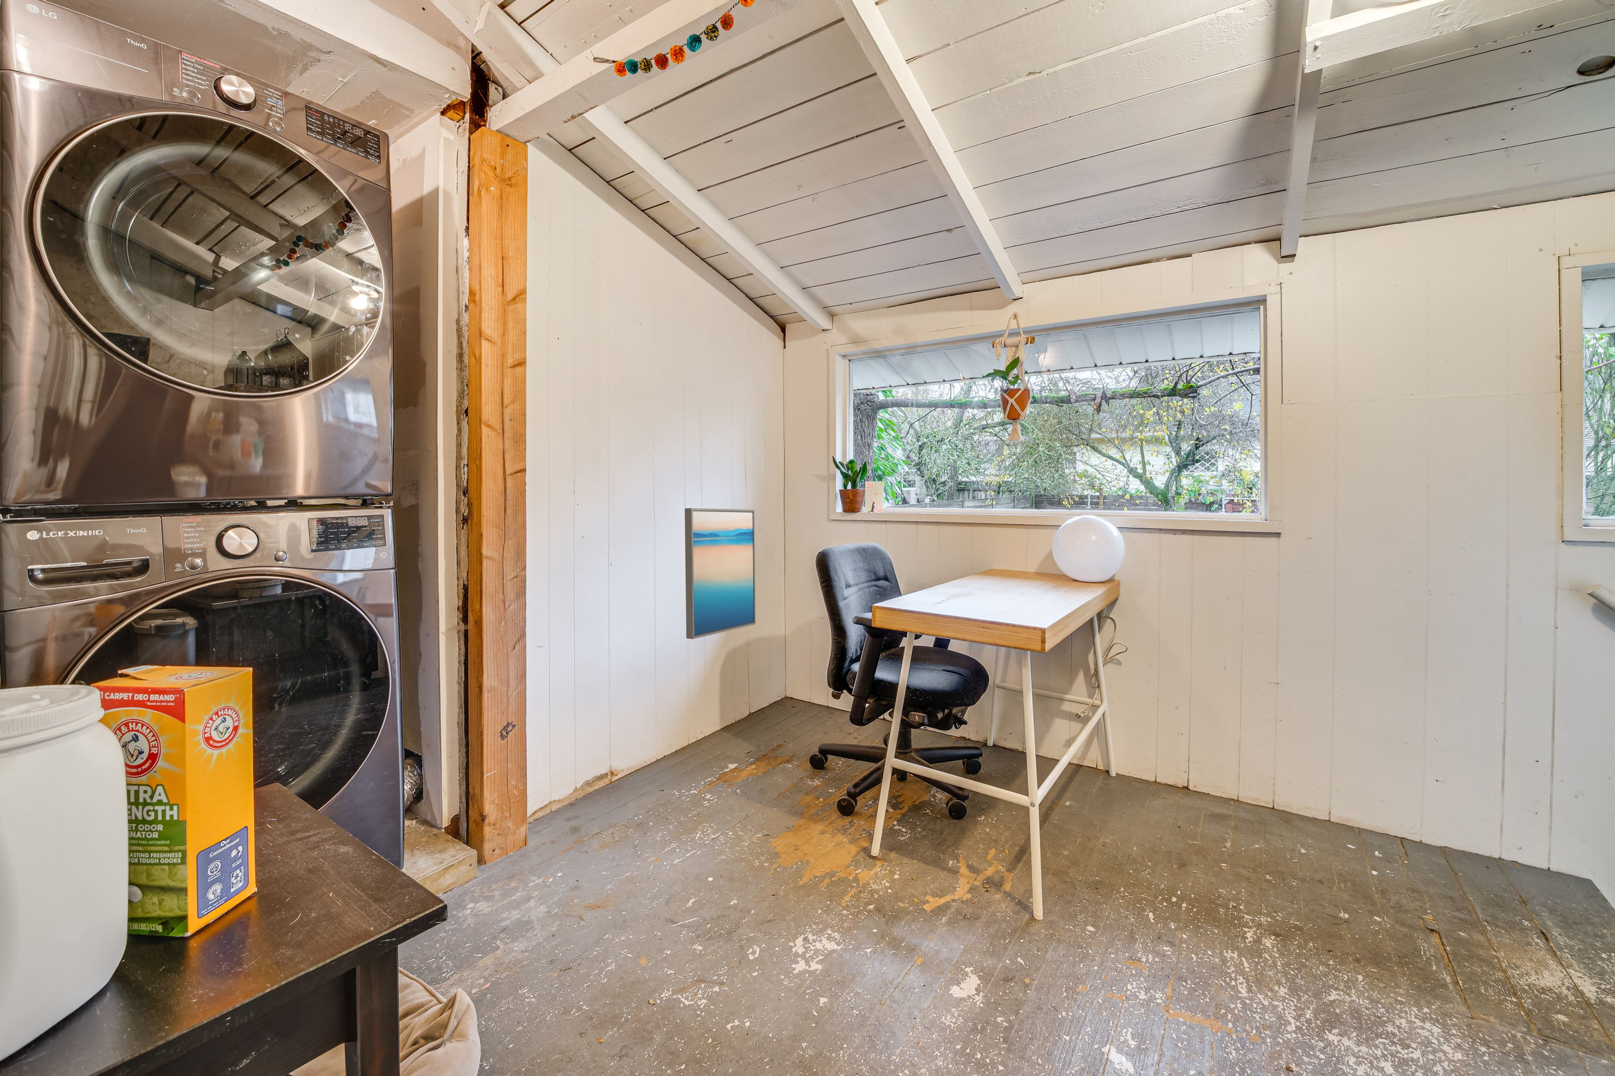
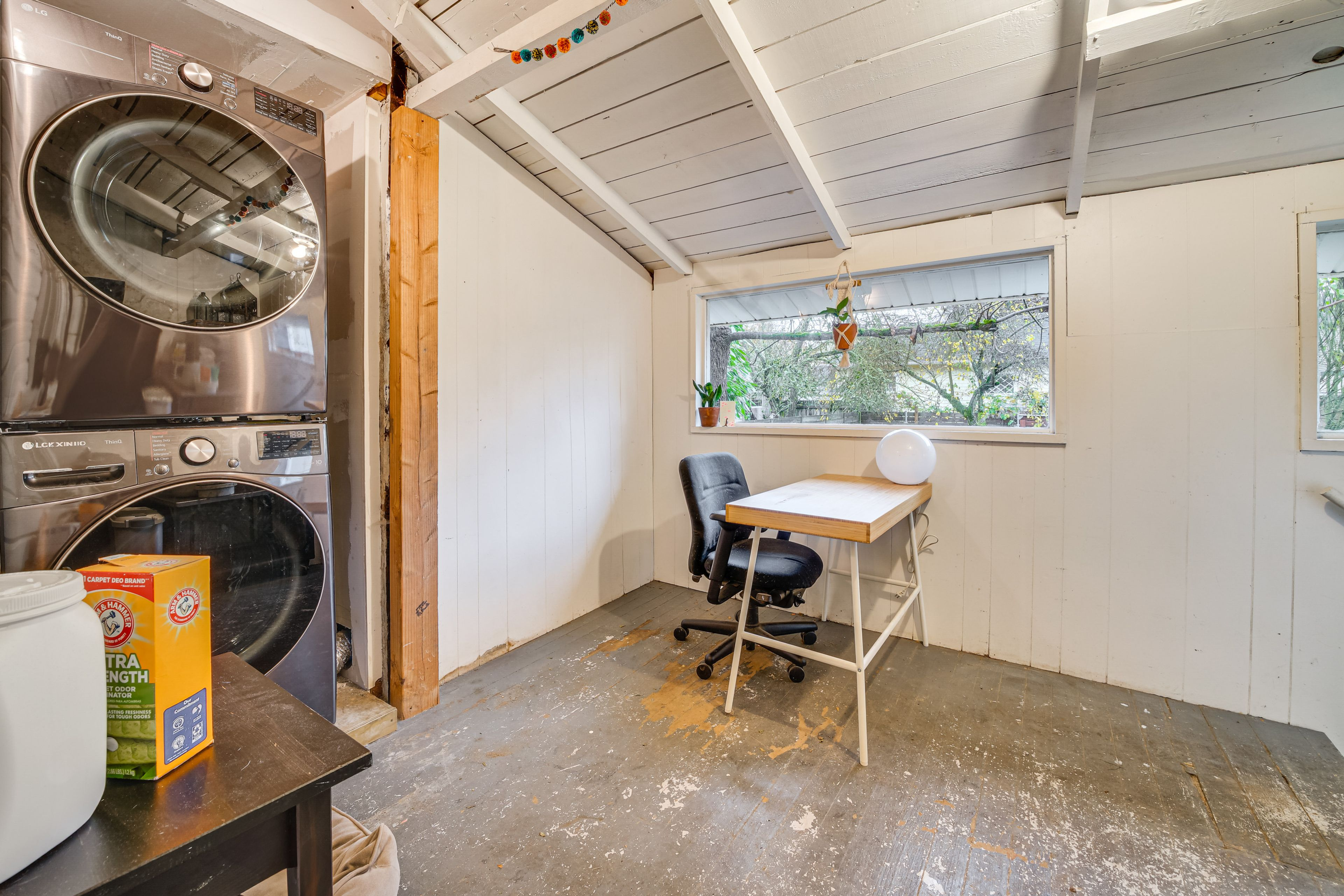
- wall art (722, 570)
